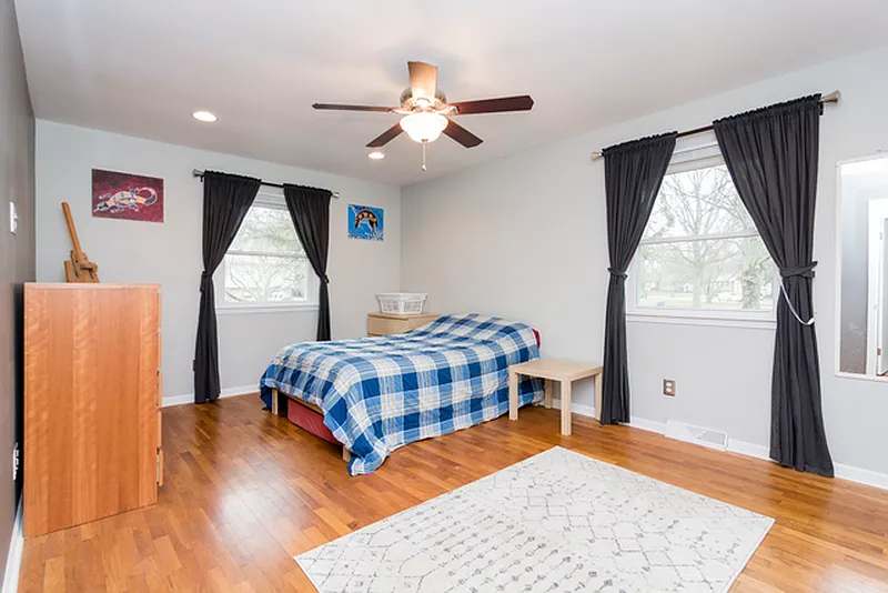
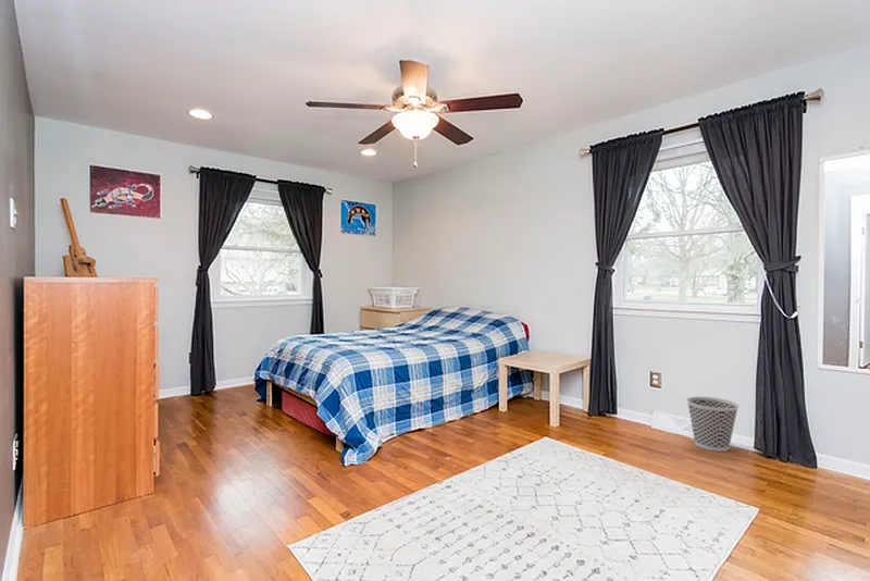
+ wastebasket (711, 423)
